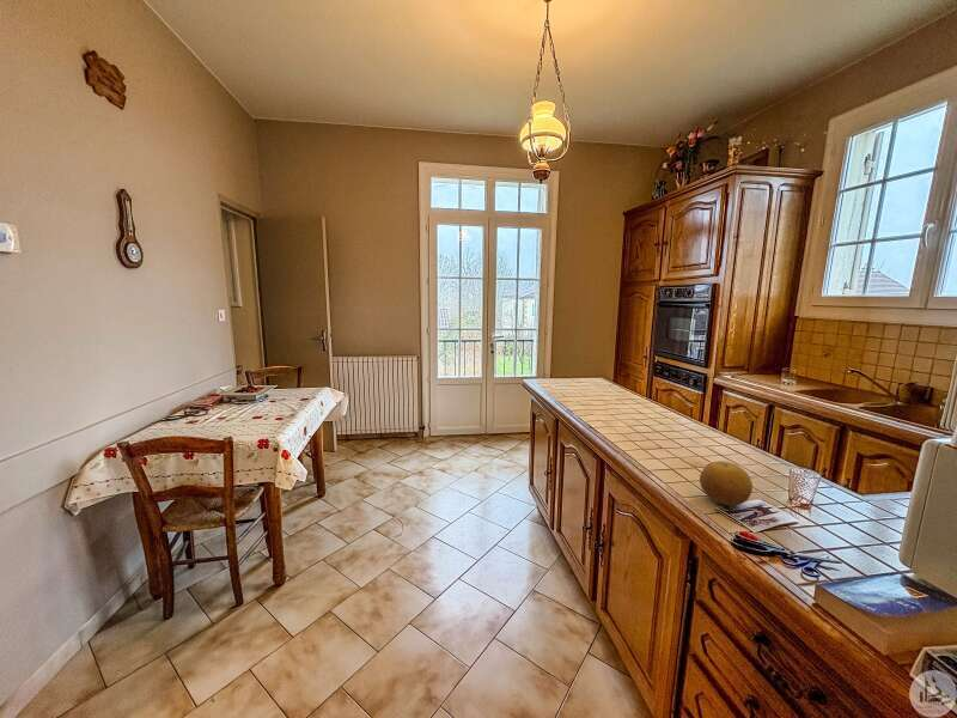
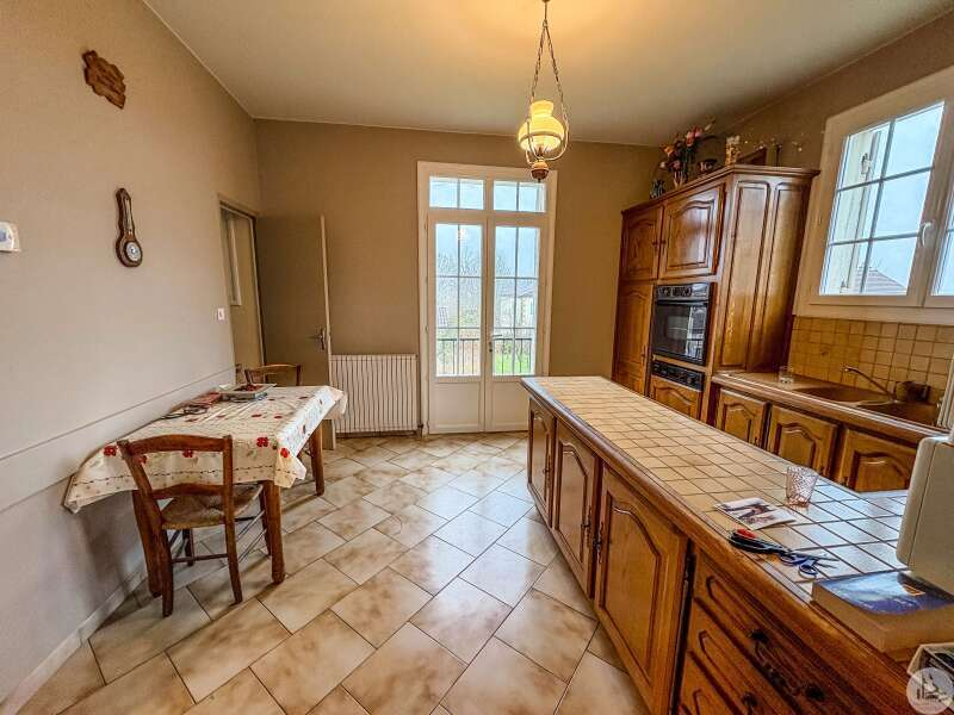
- fruit (725, 482)
